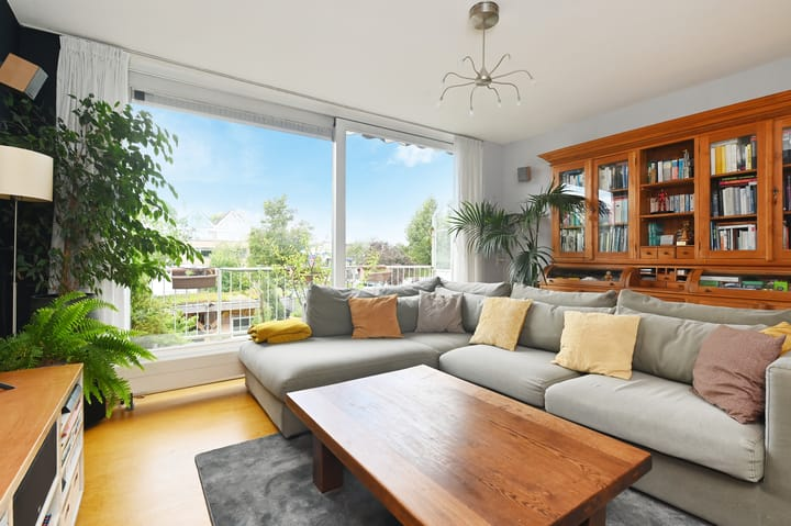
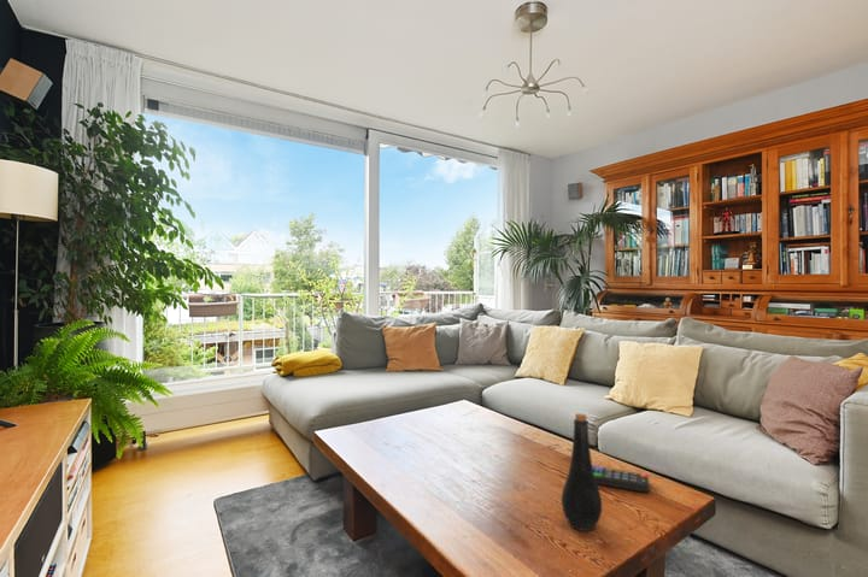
+ bottle (581, 469)
+ remote control (611, 476)
